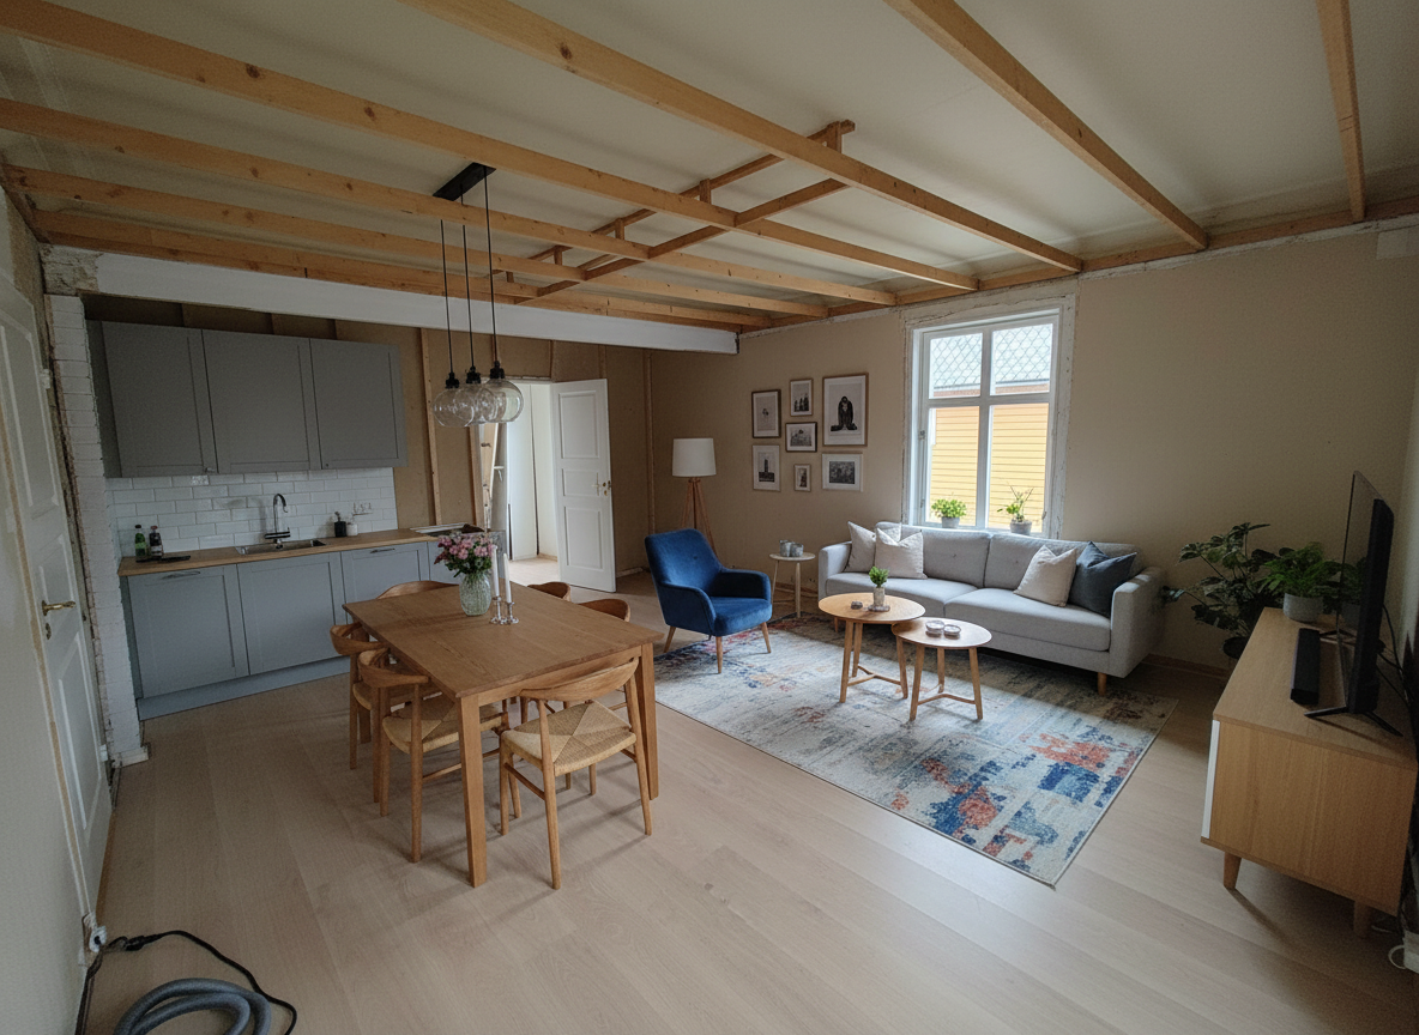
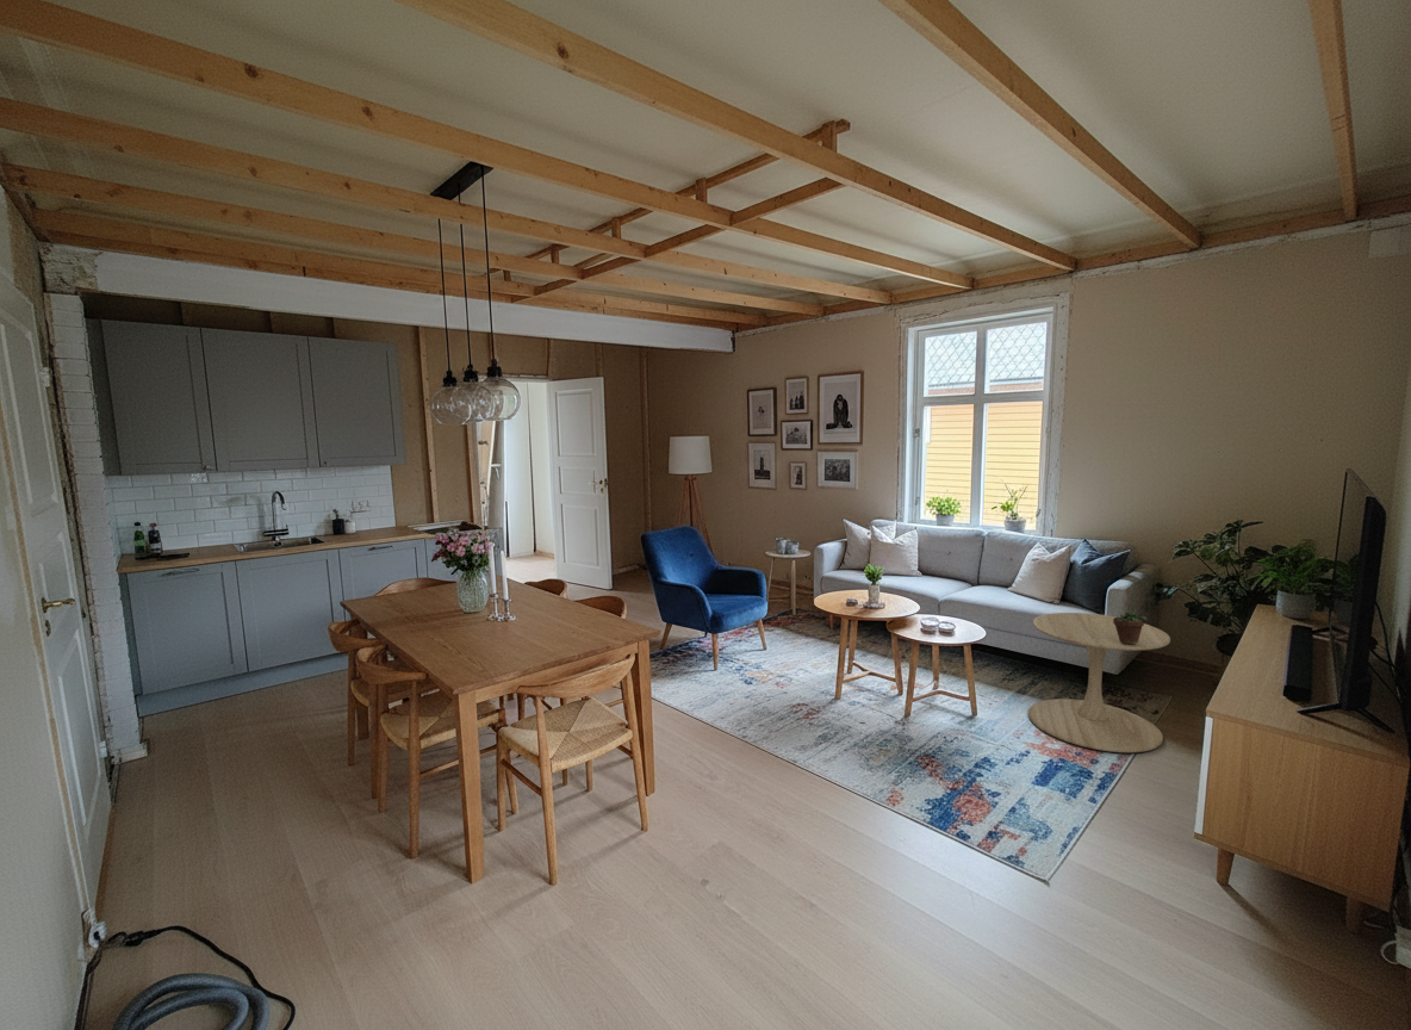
+ side table (1095, 676)
+ succulent plant (1130, 621)
